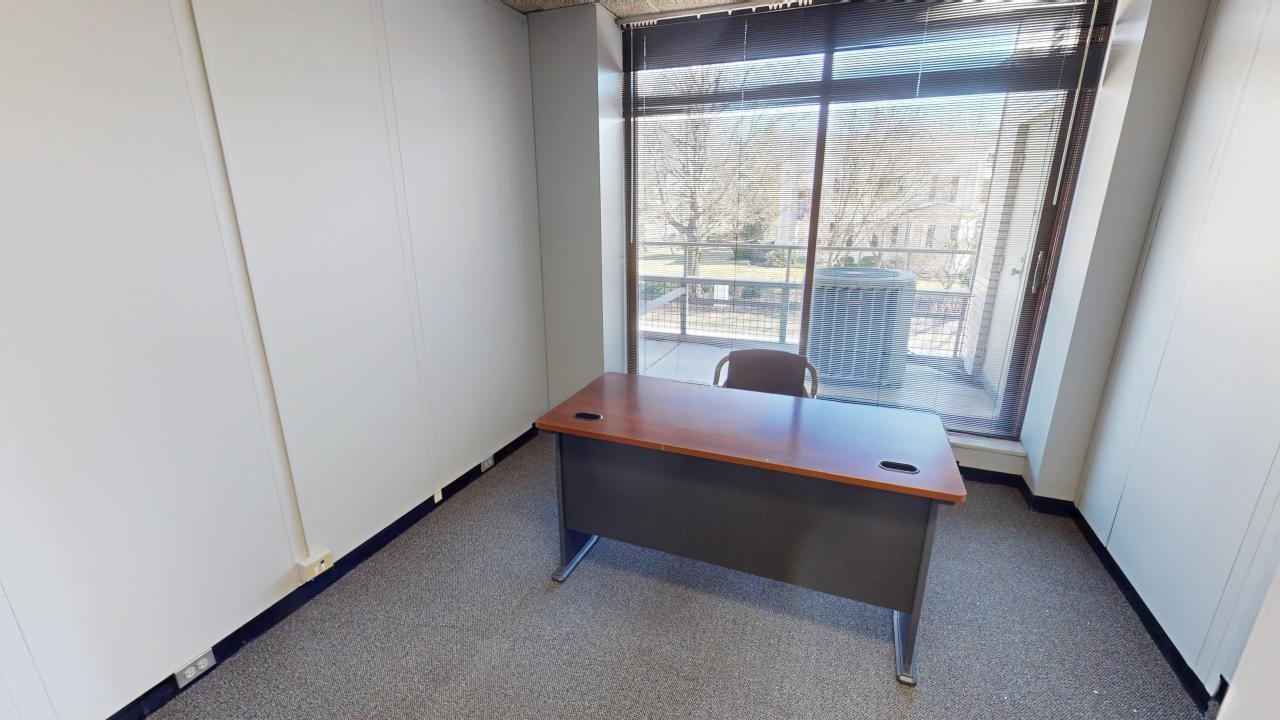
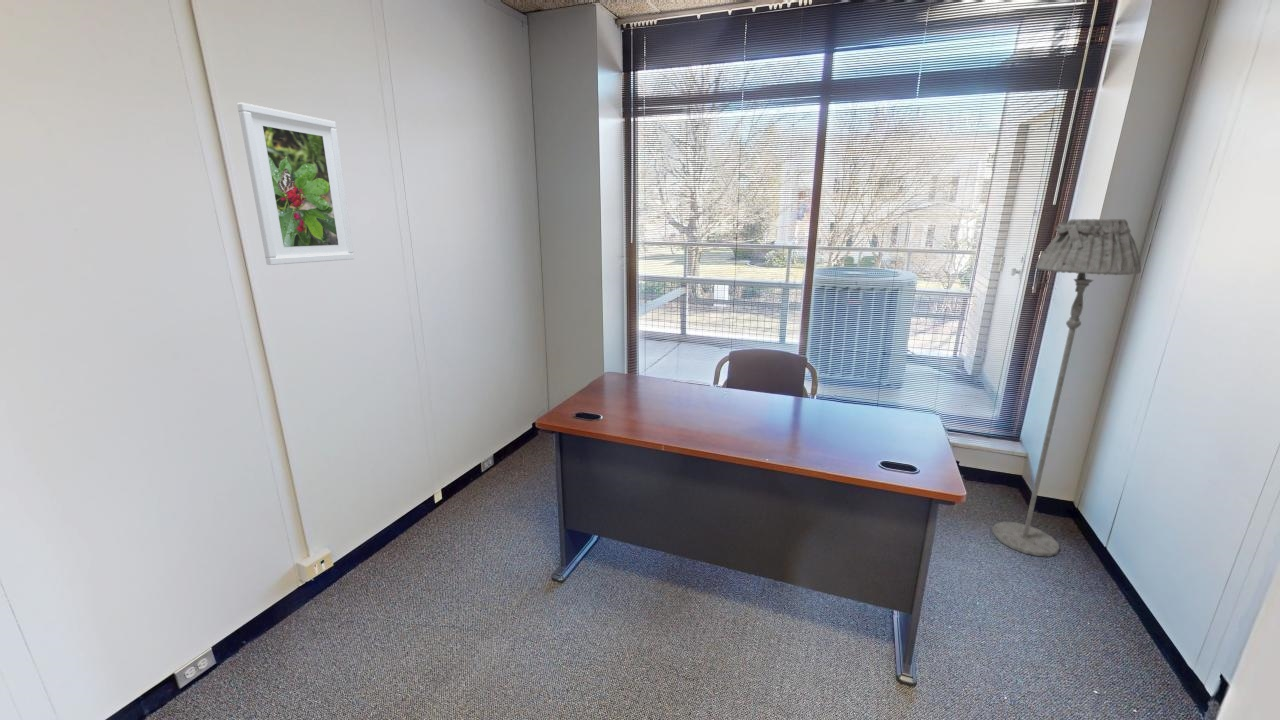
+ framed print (302, 190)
+ floor lamp (1057, 392)
